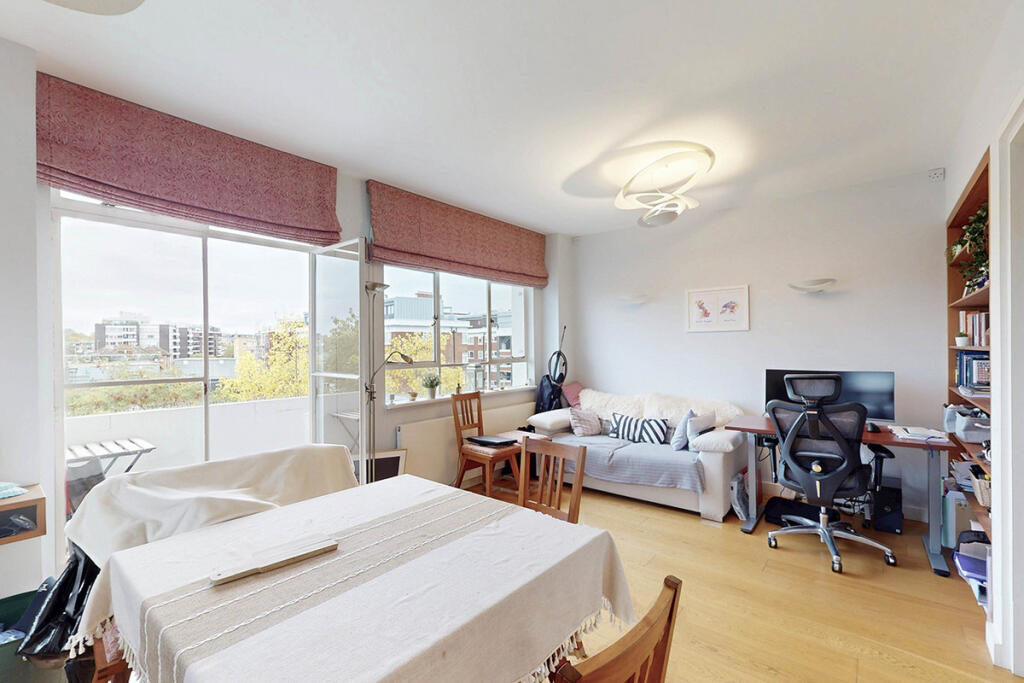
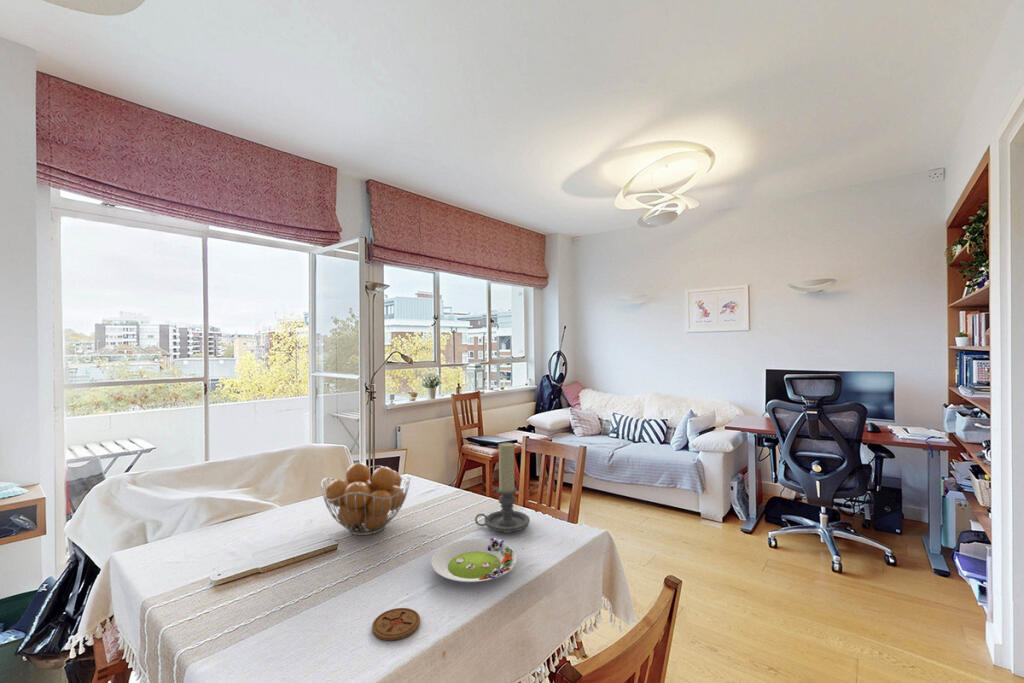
+ fruit basket (367, 496)
+ salad plate (474, 560)
+ coaster (396, 623)
+ candle holder (502, 484)
